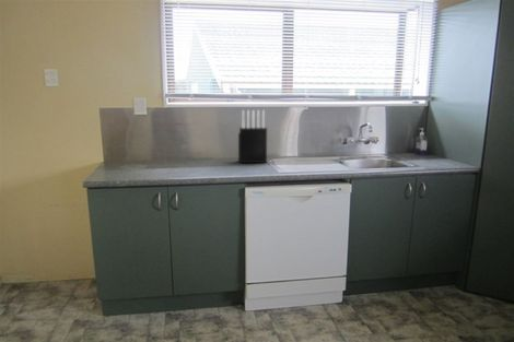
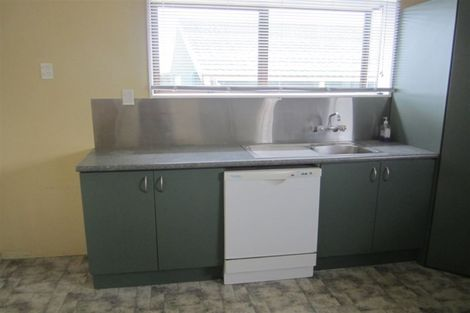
- knife block (252, 135)
